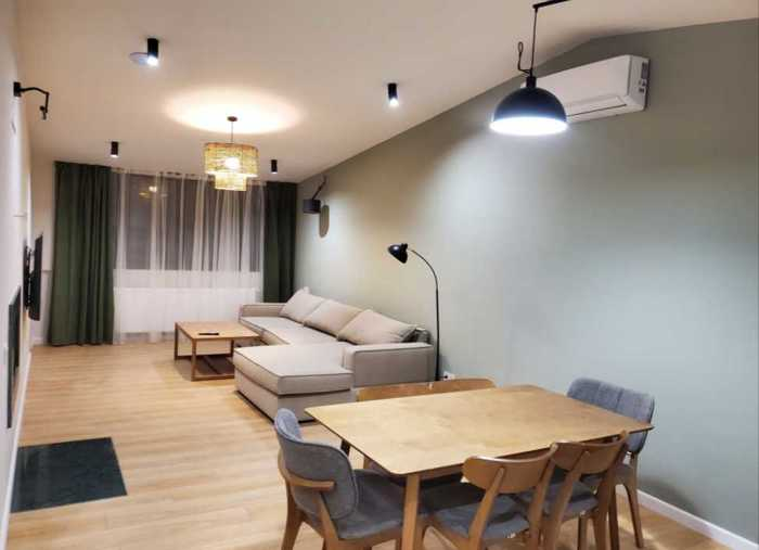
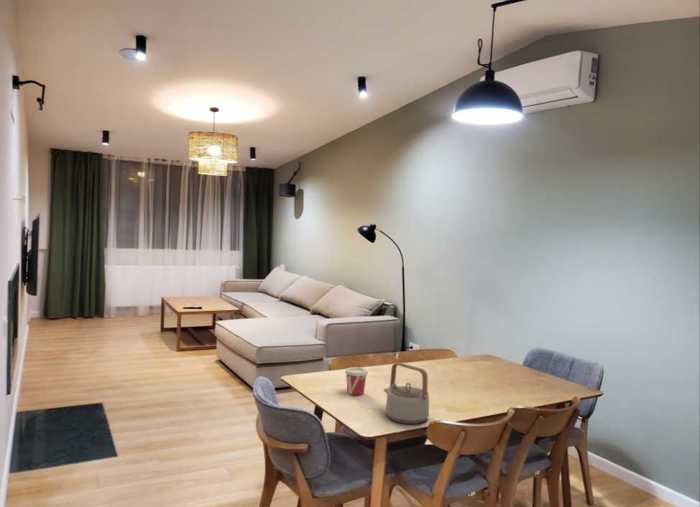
+ cup (356, 381)
+ teapot (404, 390)
